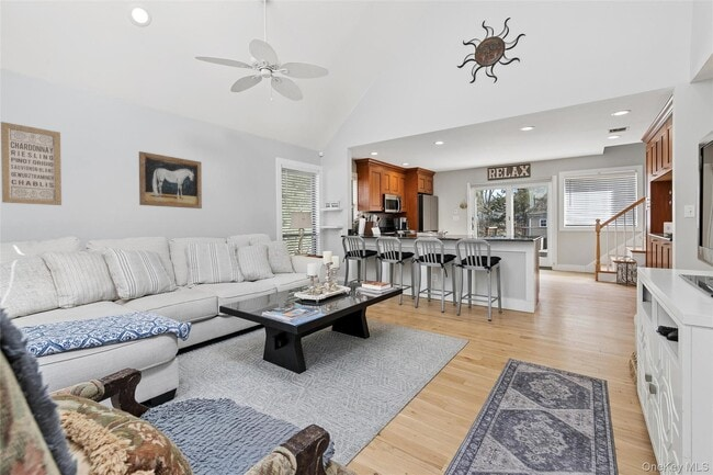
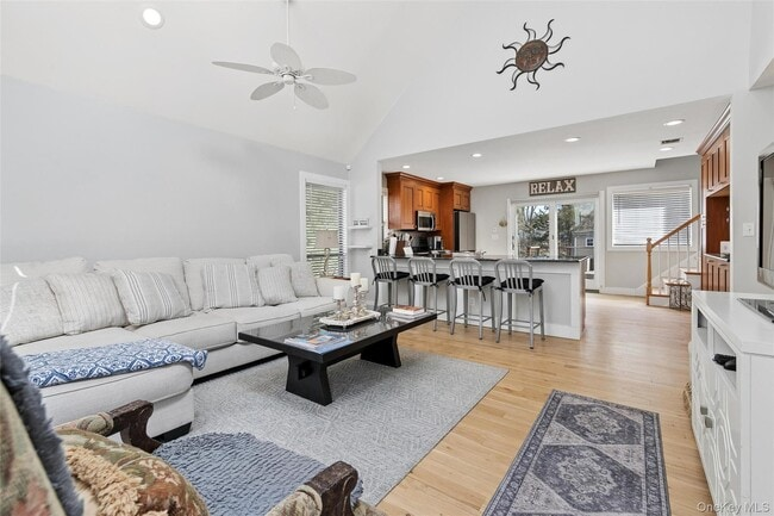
- wall art (172, 182)
- wall art (32, 166)
